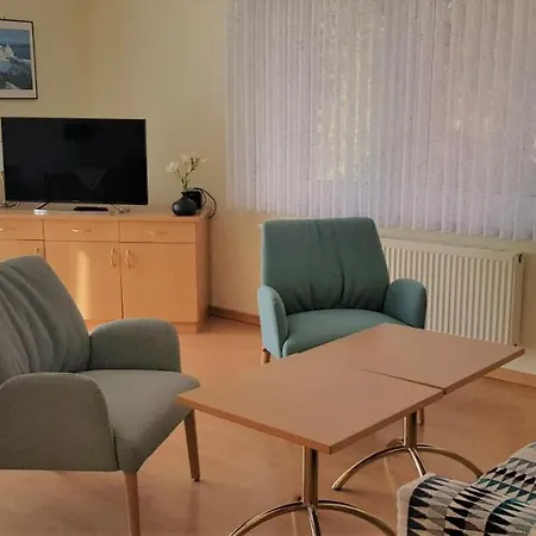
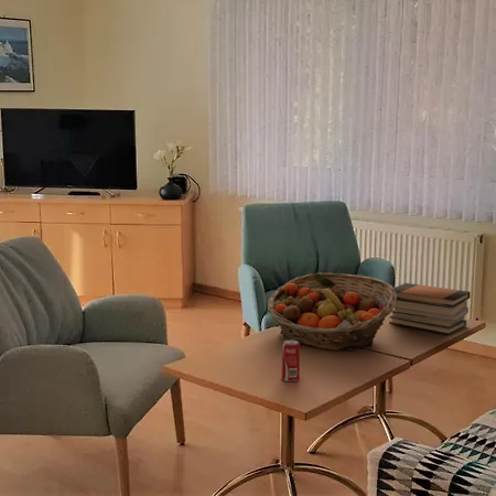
+ fruit basket (331, 310)
+ book stack (429, 308)
+ beverage can (290, 360)
